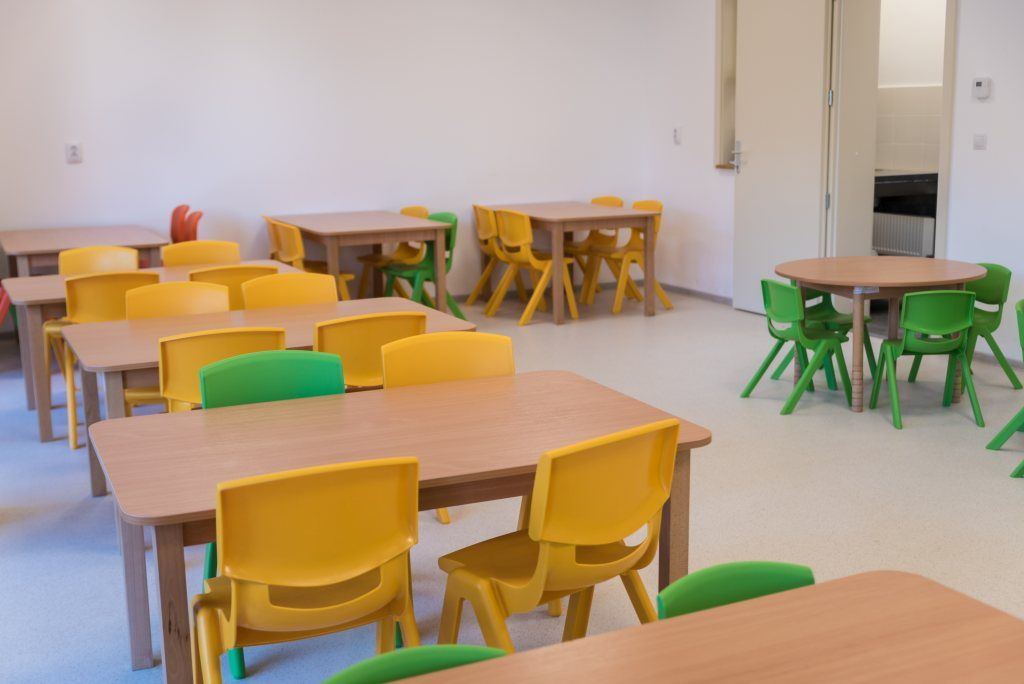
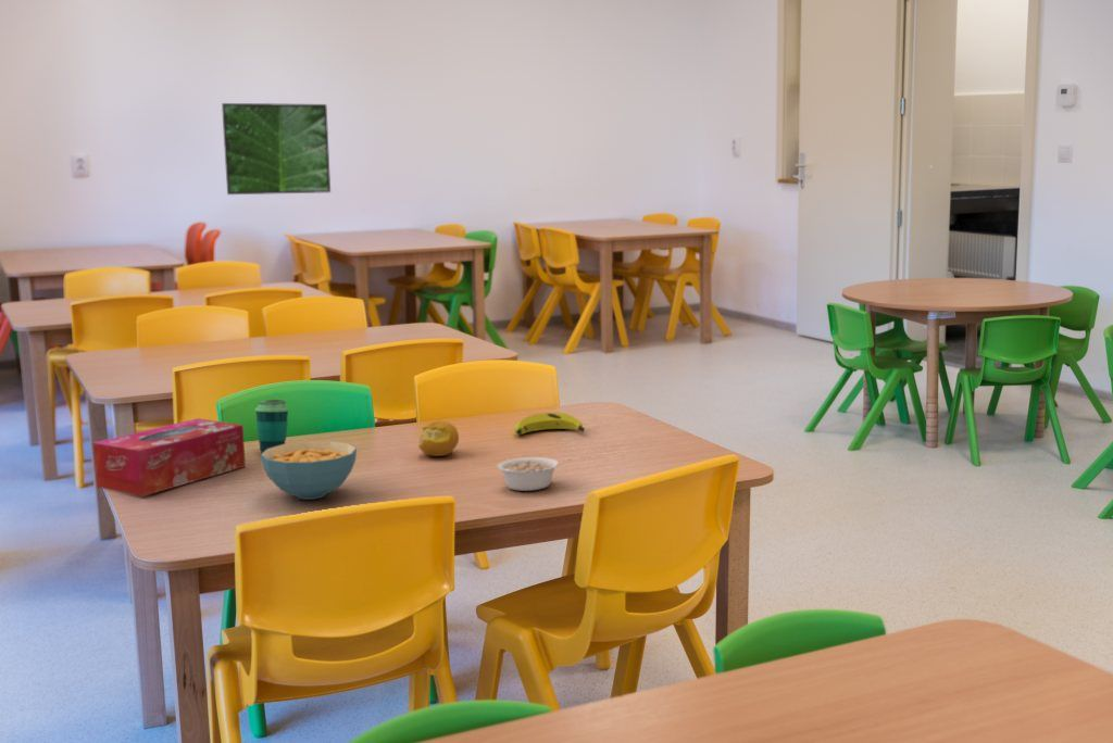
+ fruit (437, 438)
+ banana (549, 425)
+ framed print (277, 149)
+ legume (530, 471)
+ cup (273, 426)
+ cereal bowl (310, 473)
+ tissue box (172, 455)
